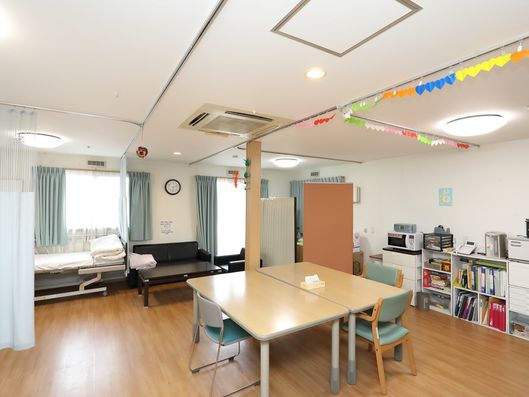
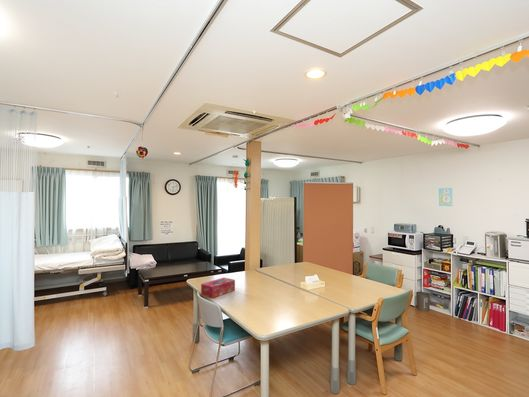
+ tissue box (218, 287)
